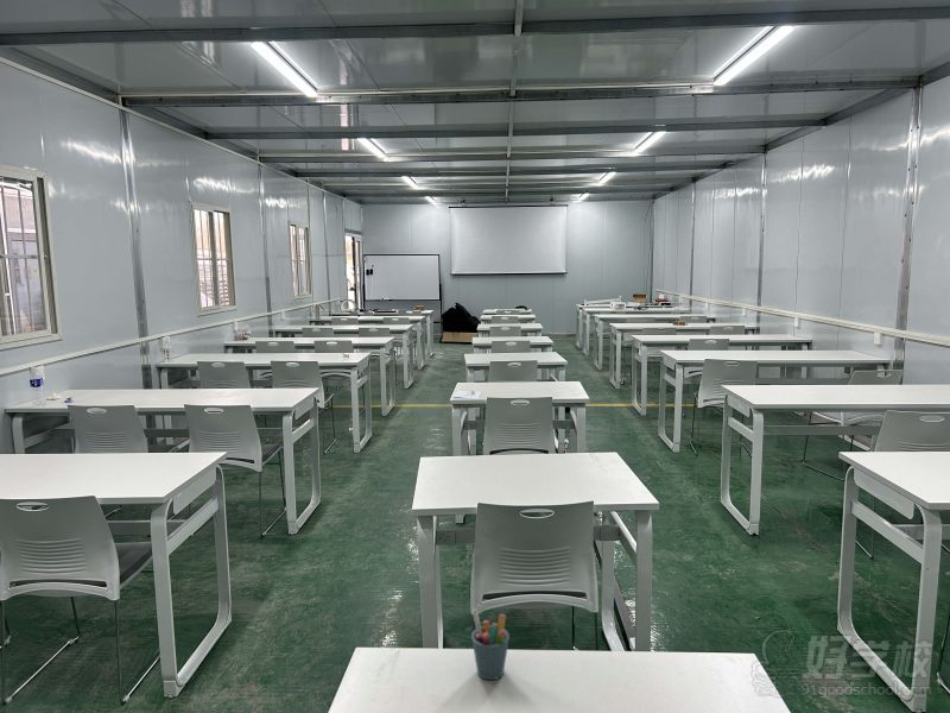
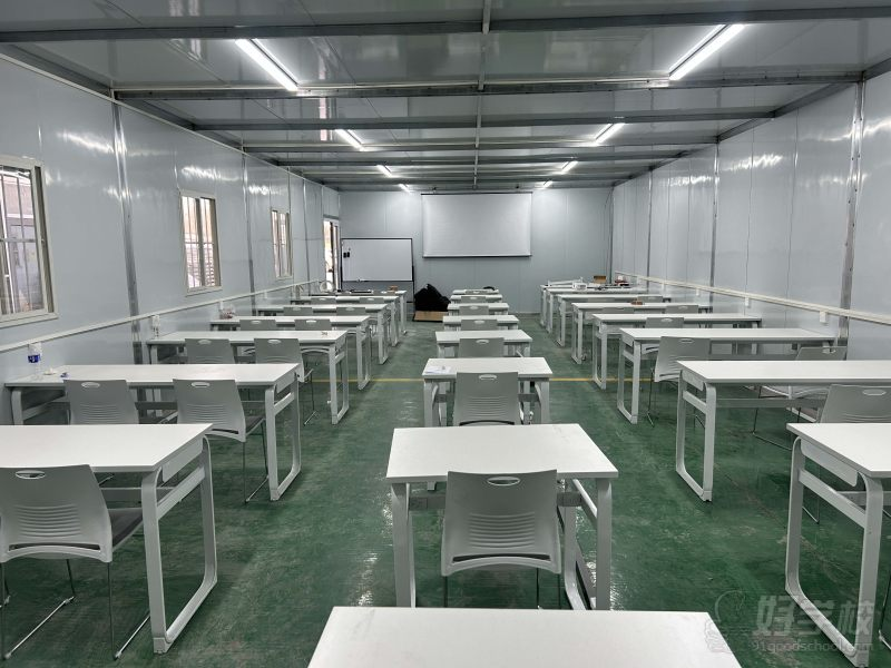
- pen holder (490, 643)
